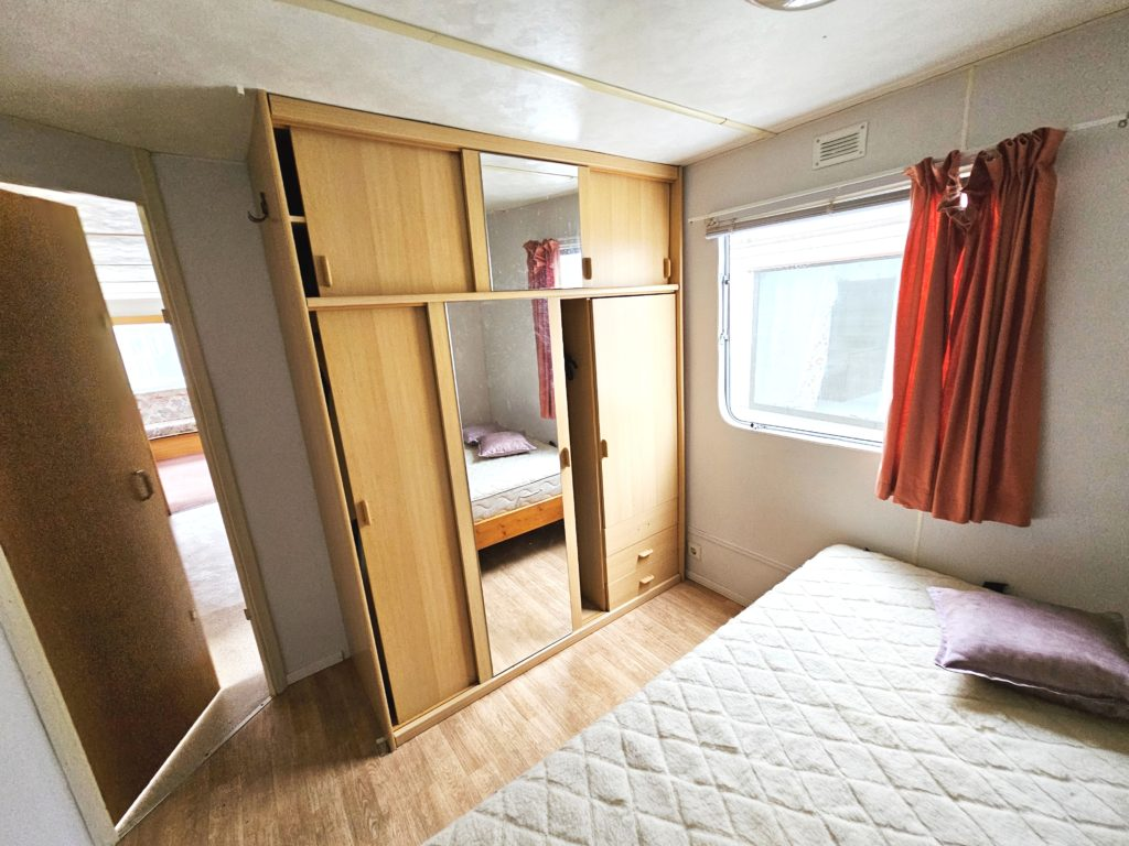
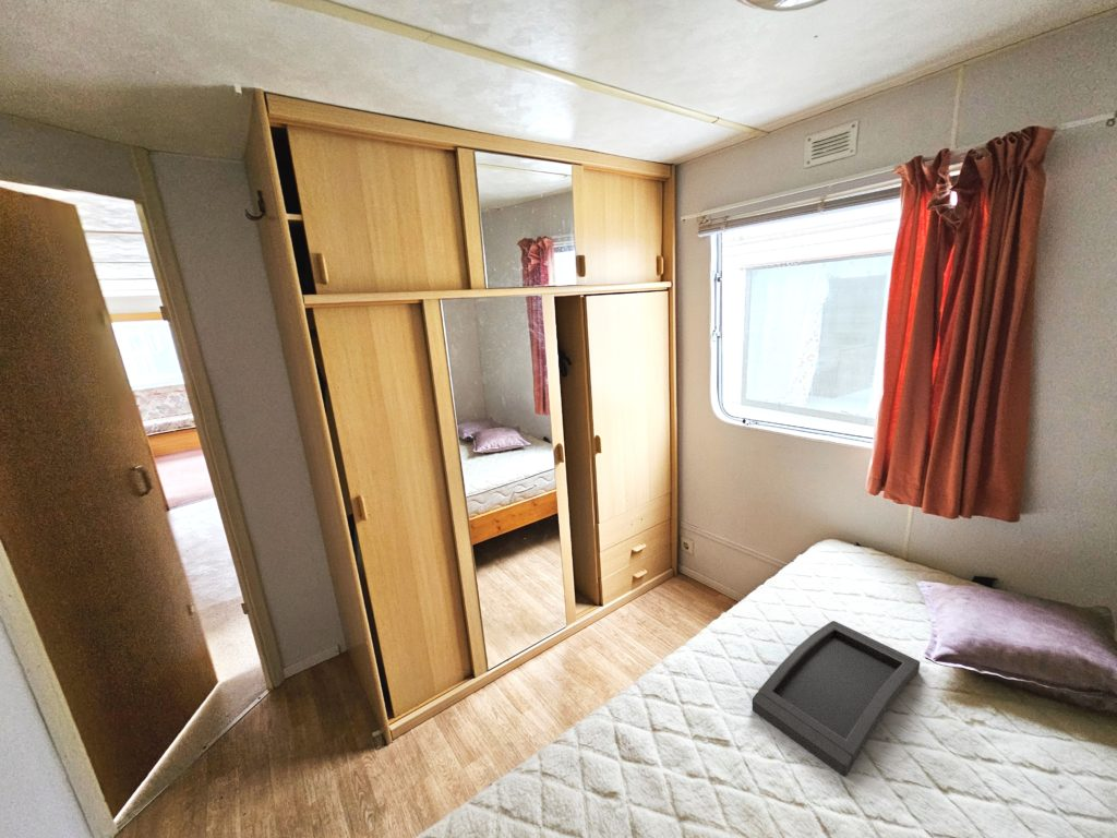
+ tray (839, 680)
